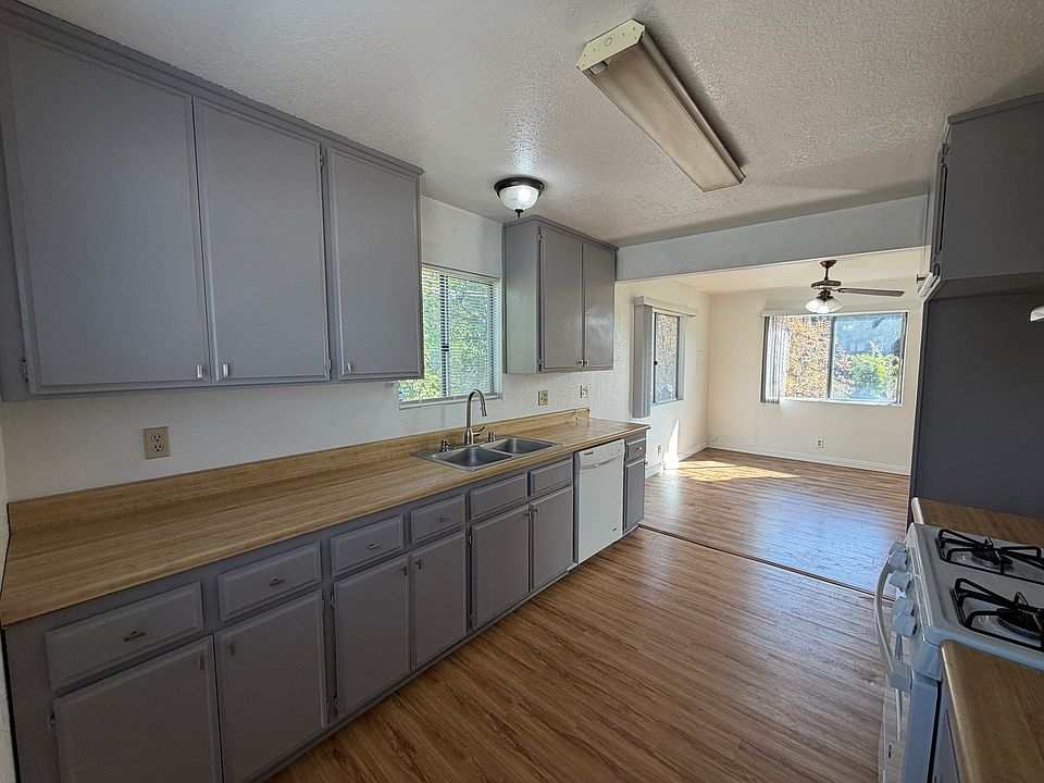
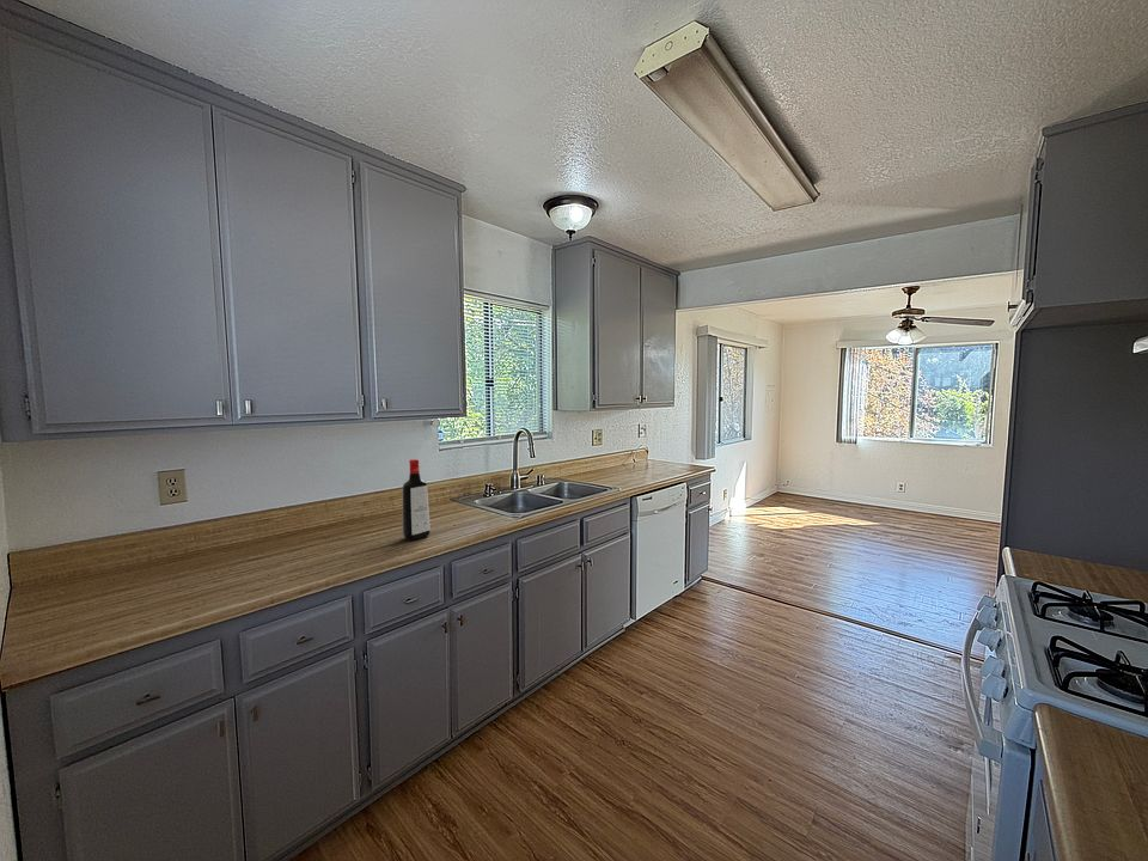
+ liquor bottle (415, 499)
